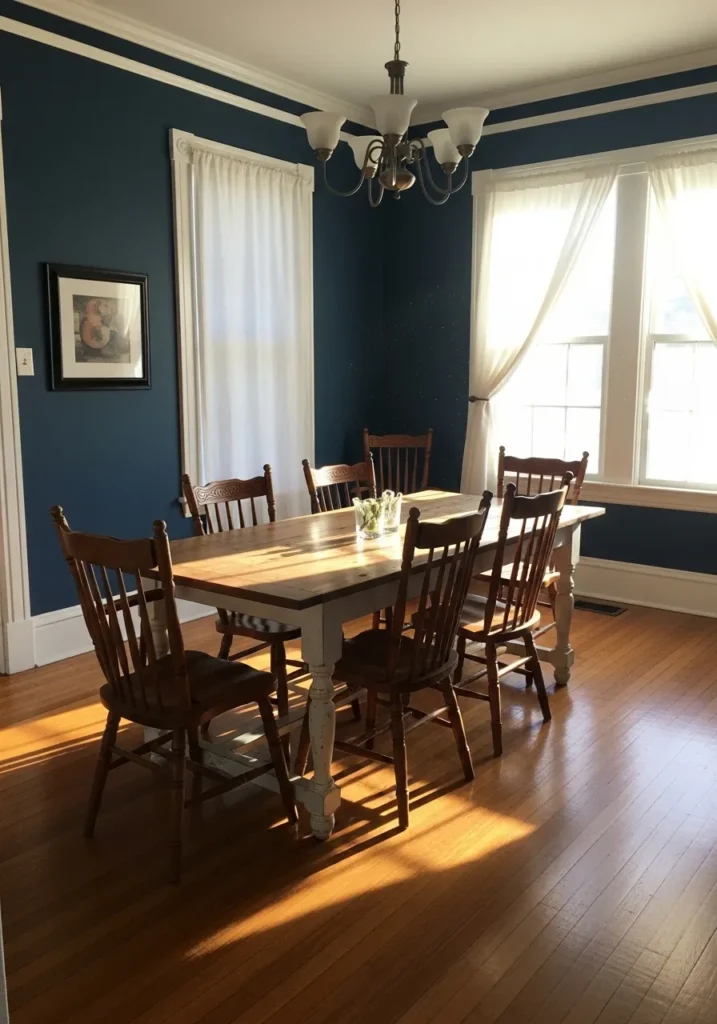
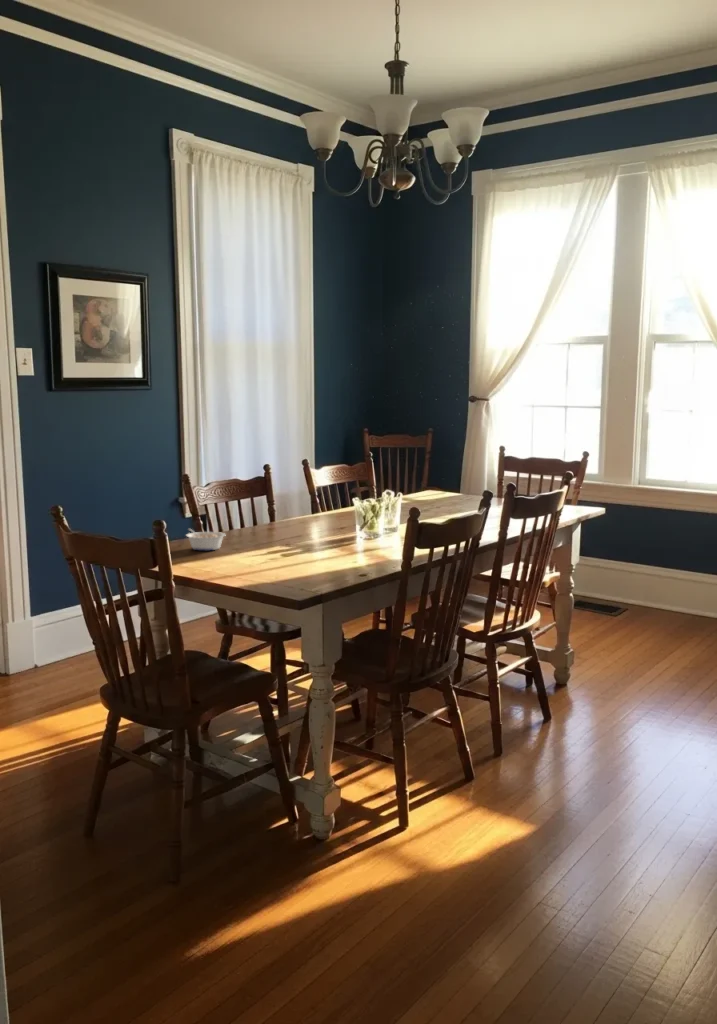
+ legume (204, 540)
